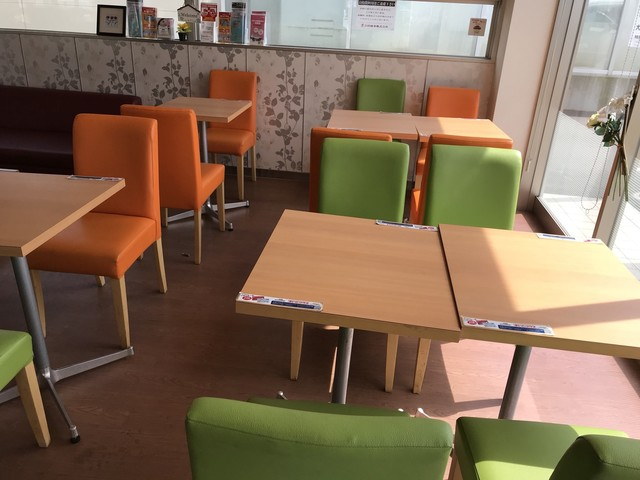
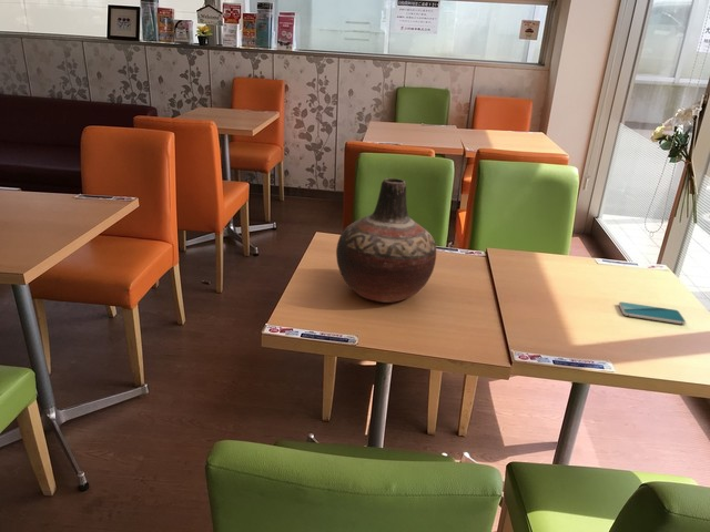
+ smartphone (651, 313)
+ vase (387, 237)
